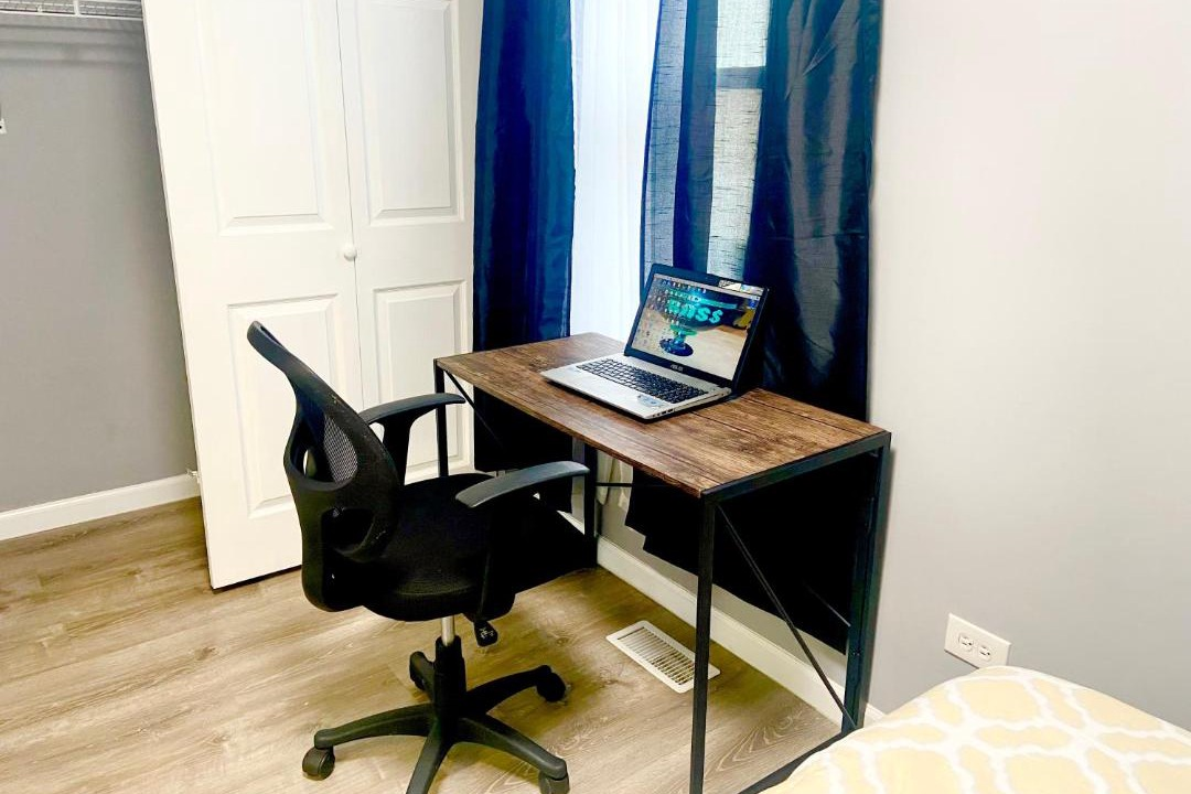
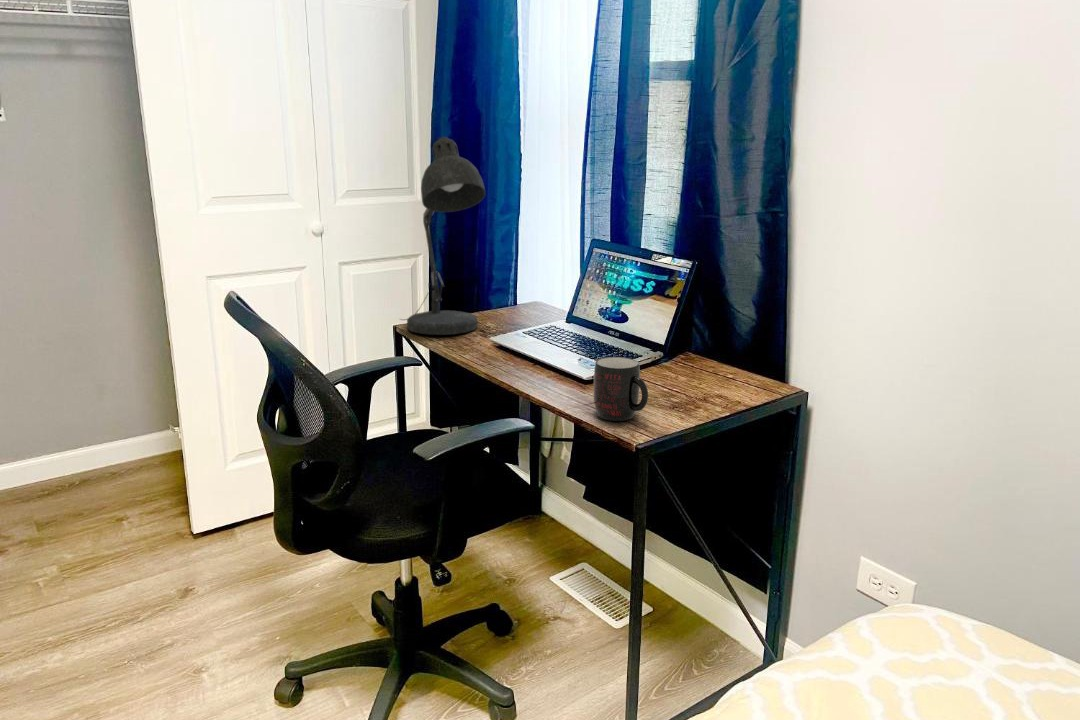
+ desk lamp (430, 235)
+ mug (622, 390)
